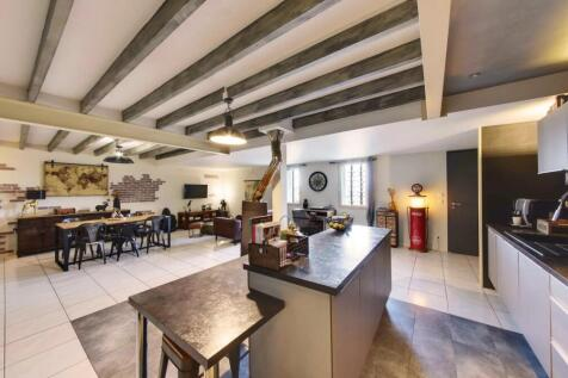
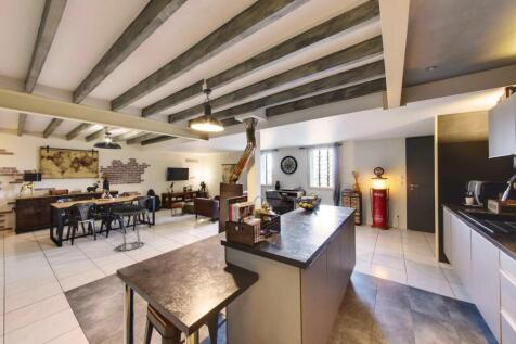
+ stool (136, 226)
